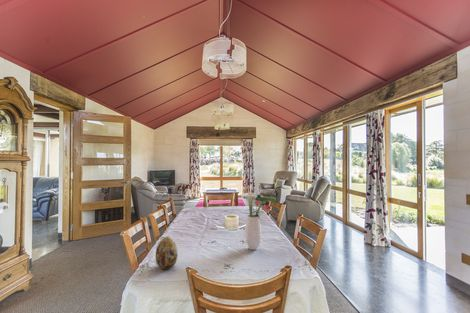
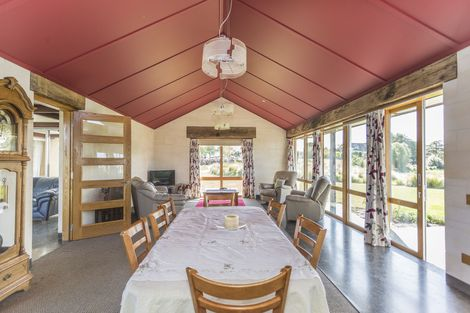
- decorative egg (166, 252)
- flower arrangement (259, 220)
